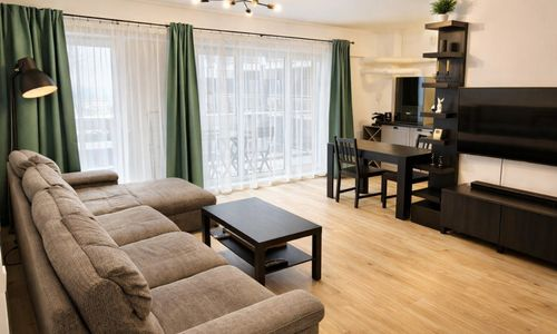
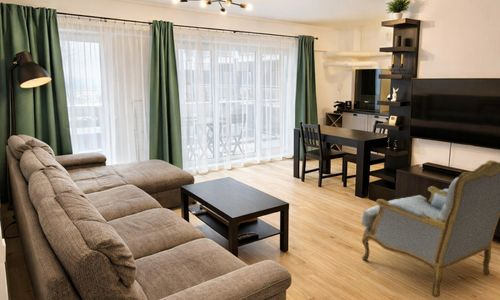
+ armchair (431, 212)
